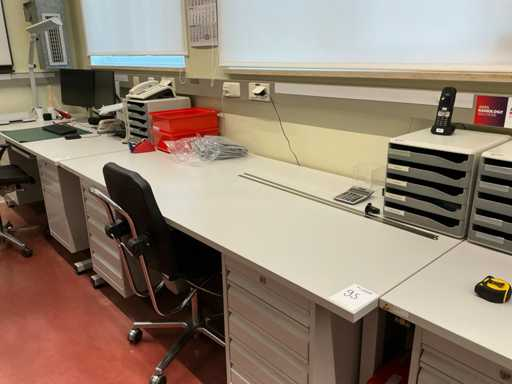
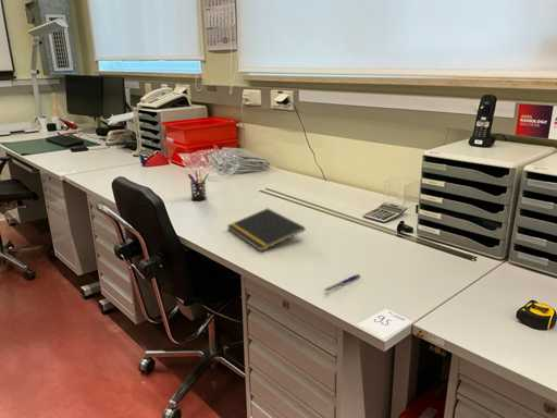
+ notepad (264, 228)
+ pen (342, 282)
+ pen holder (199, 184)
